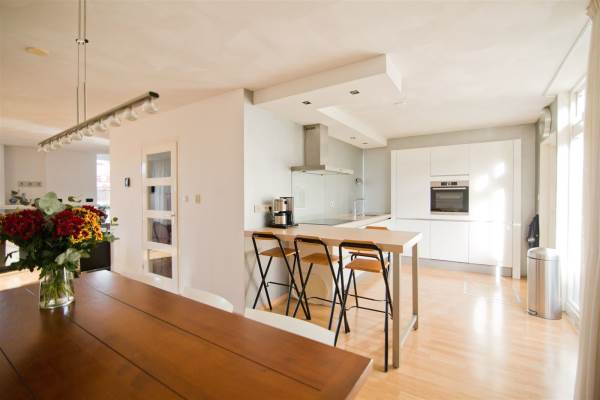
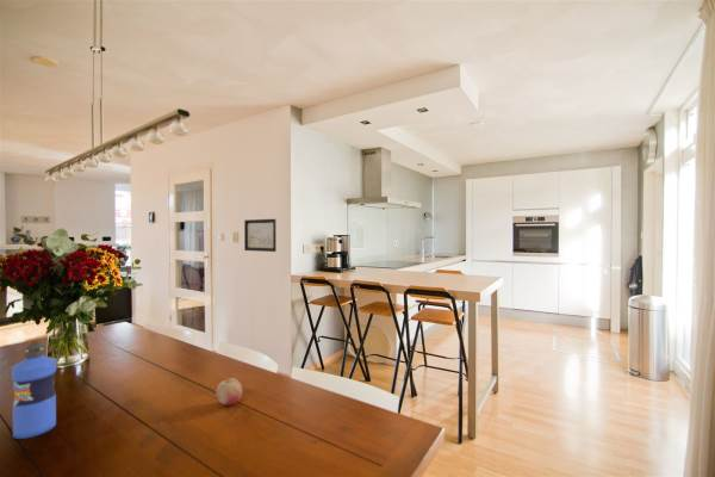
+ wall art (259, 235)
+ water bottle (35, 385)
+ fruit (229, 391)
